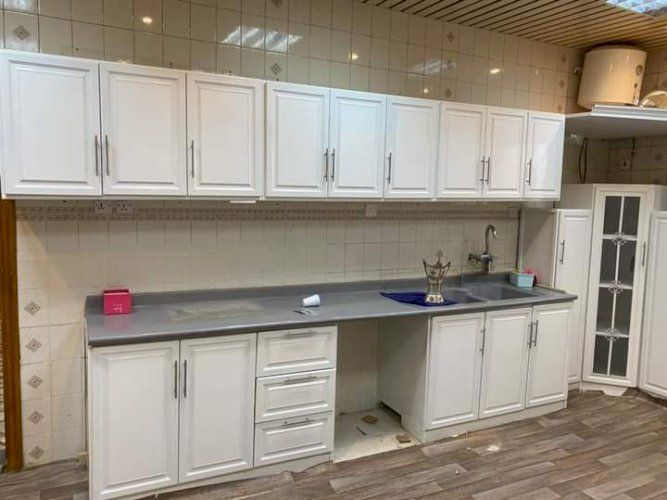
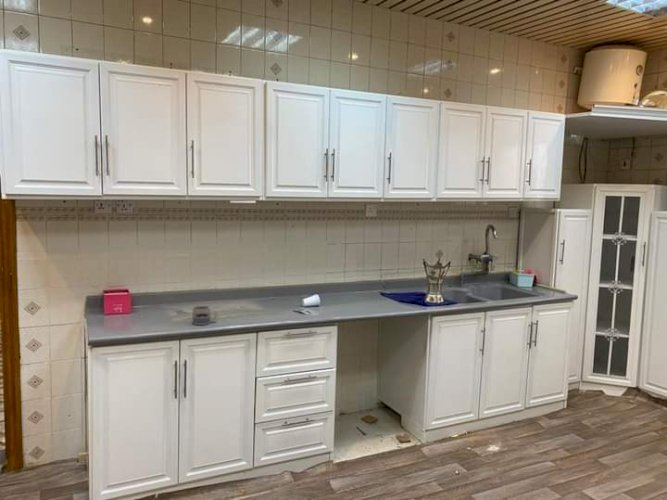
+ mug (204, 315)
